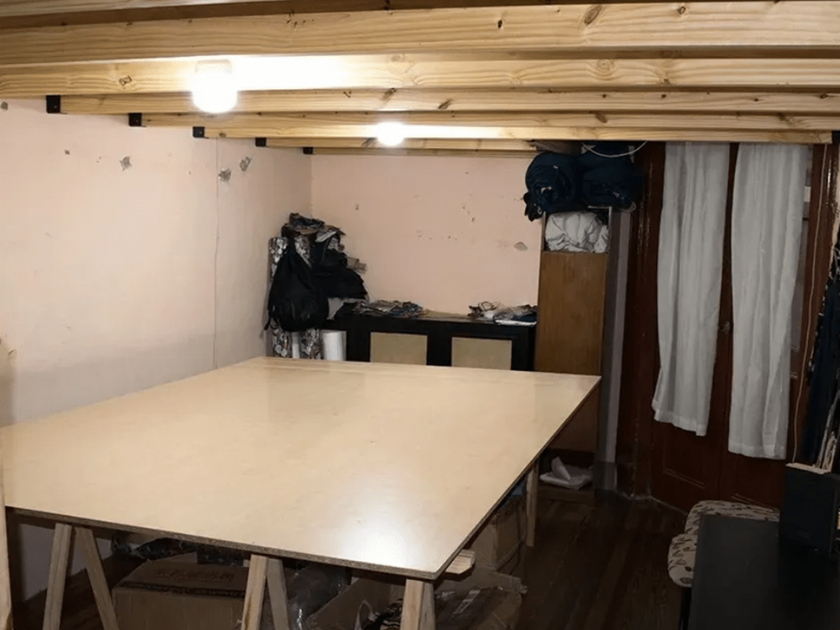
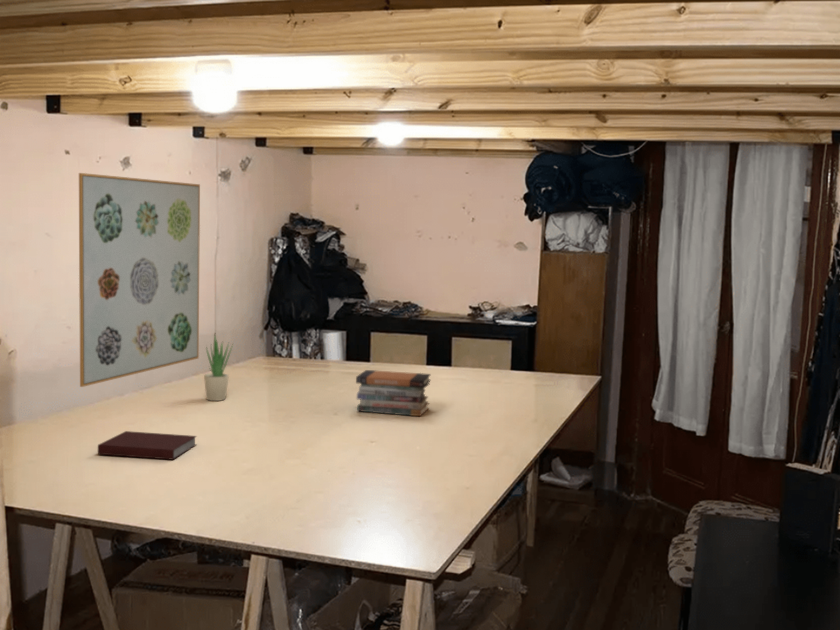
+ wall art (145, 276)
+ notebook (148, 444)
+ book stack (393, 392)
+ potted plant (218, 365)
